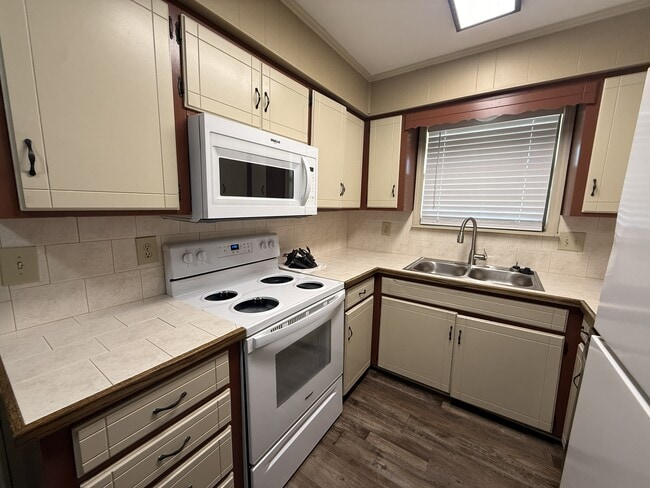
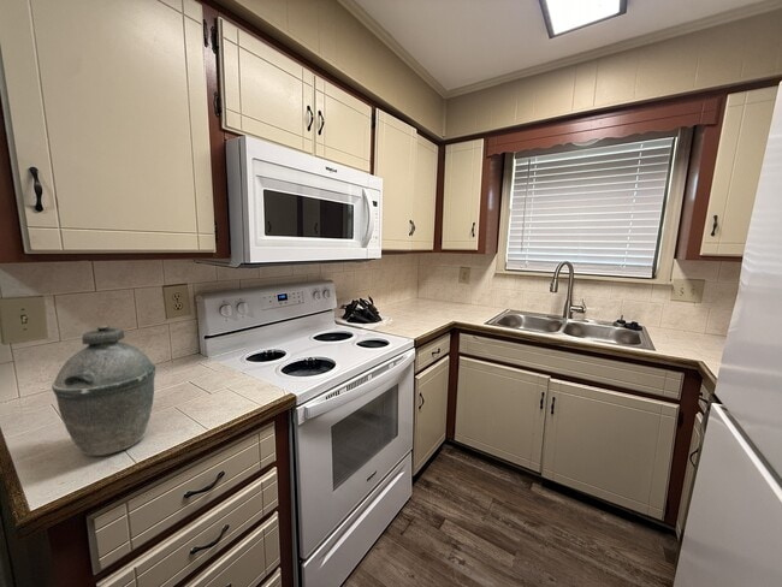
+ kettle (108, 385)
